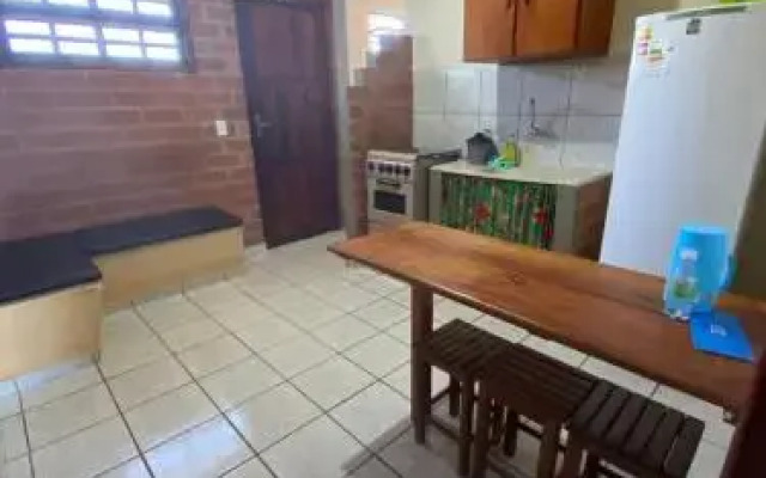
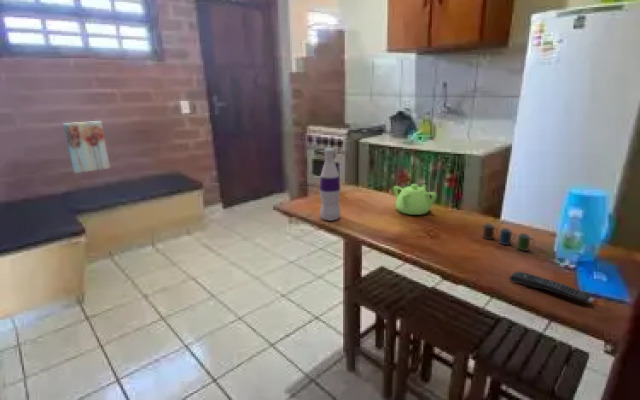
+ remote control (550, 286)
+ wall art (87, 146)
+ teapot (414, 197)
+ bottle (329, 184)
+ cup (508, 232)
